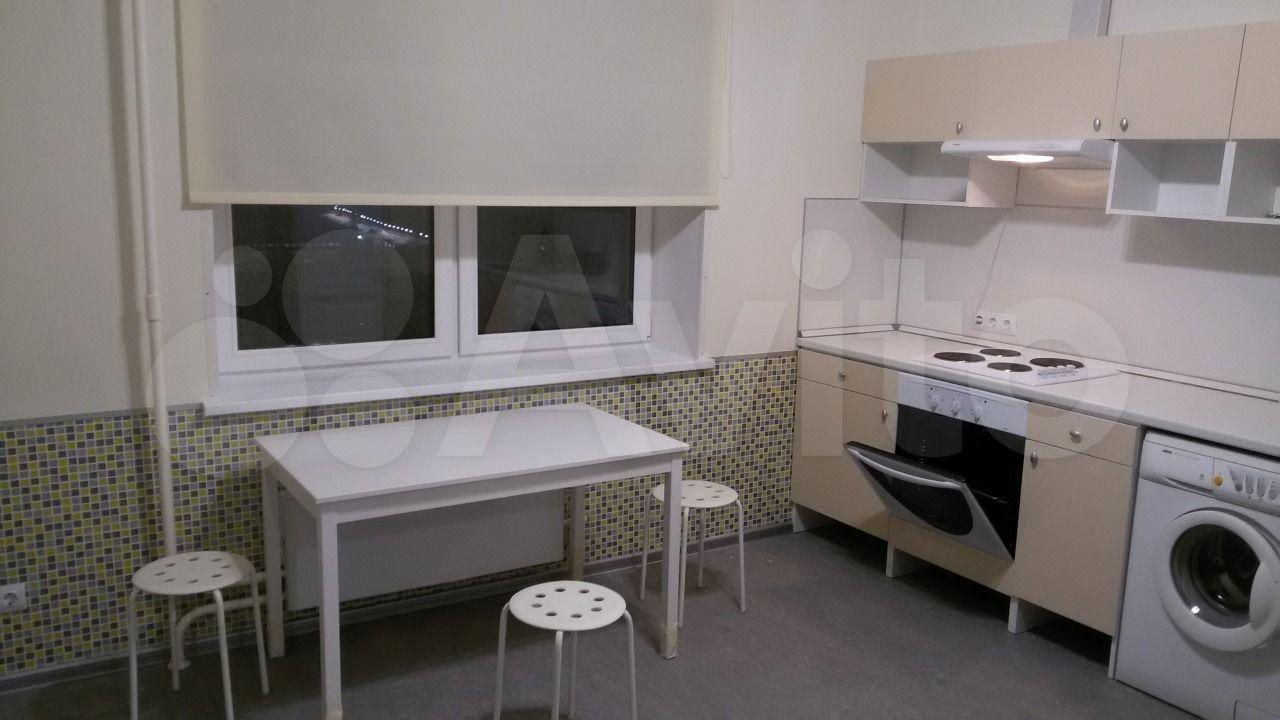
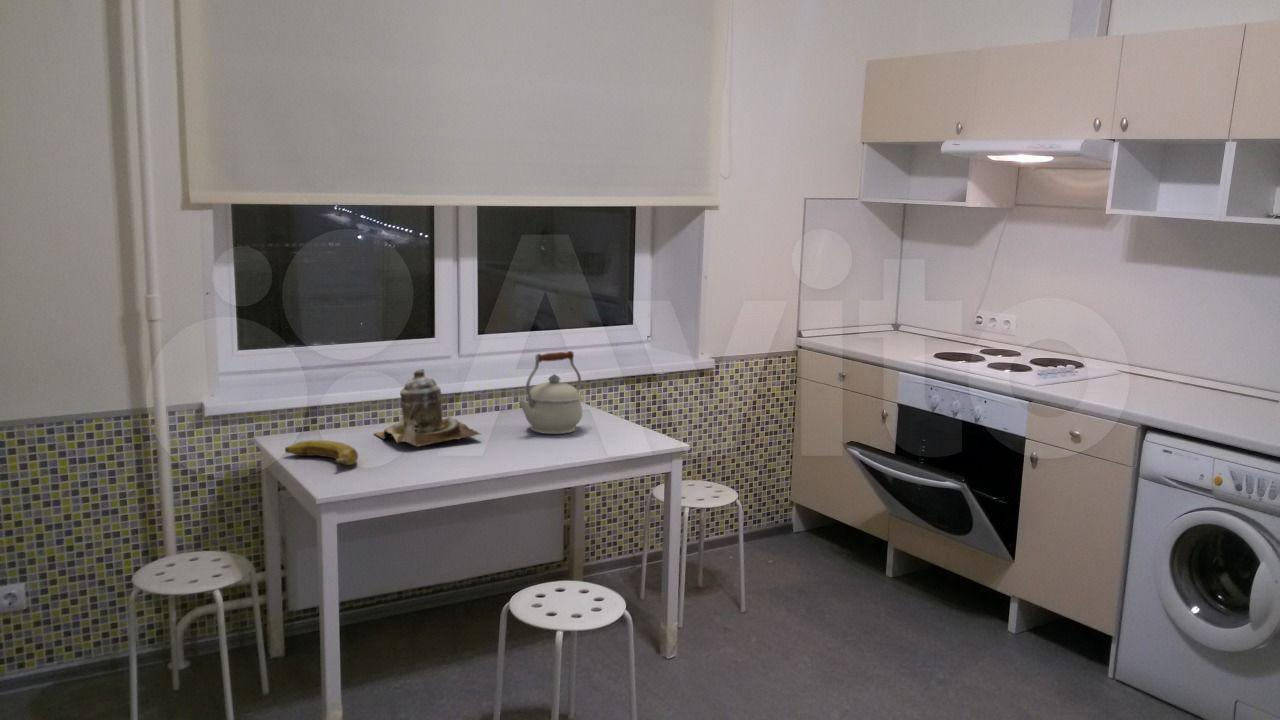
+ teapot (426, 402)
+ kettle (550, 391)
+ banana (323, 453)
